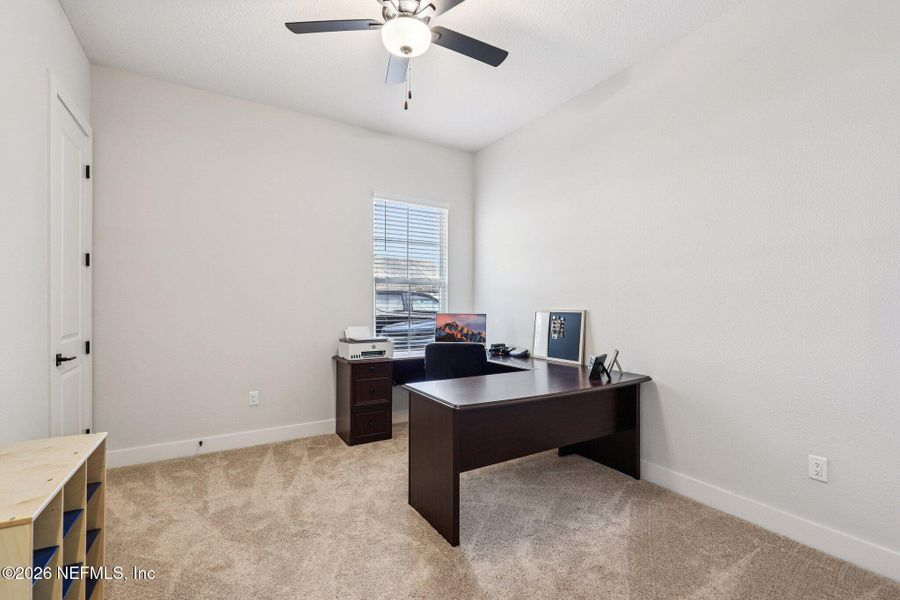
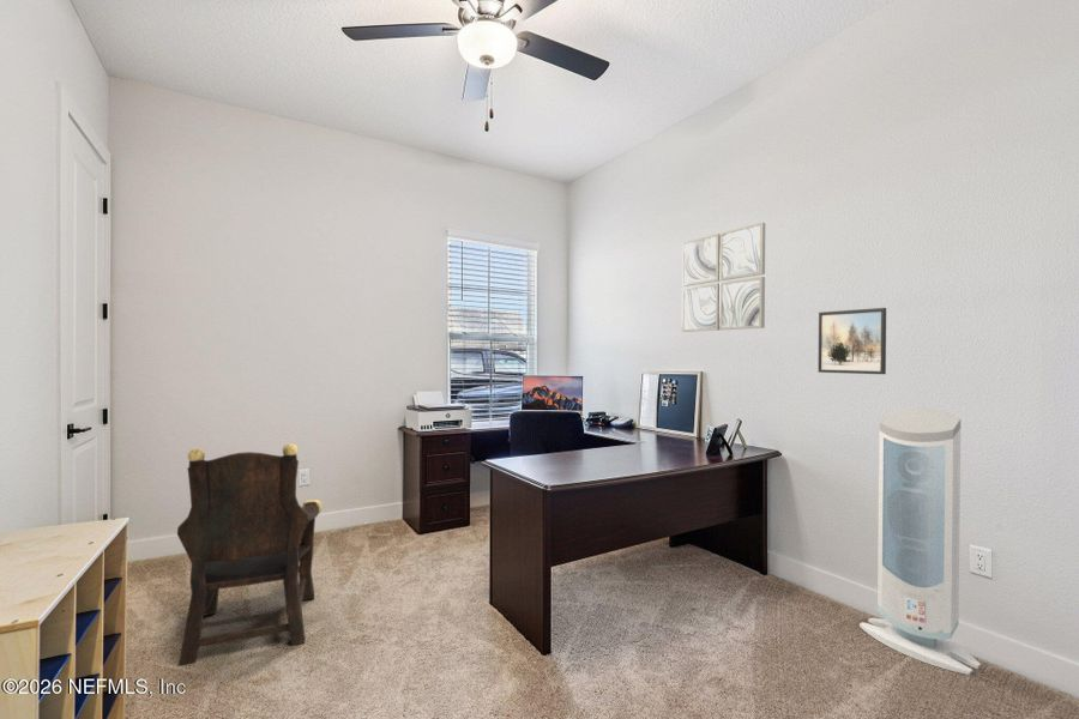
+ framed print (850, 342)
+ air purifier (917, 527)
+ armchair (253, 532)
+ wall art (718, 280)
